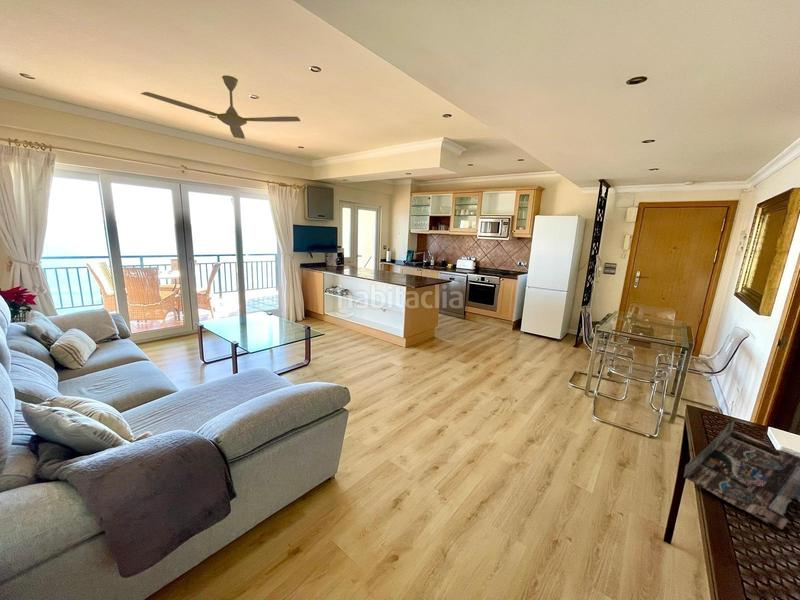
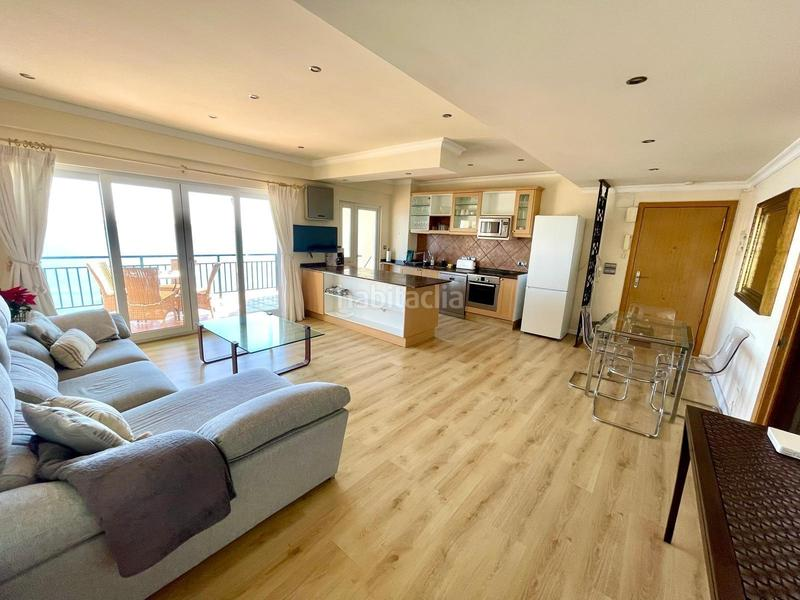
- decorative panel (753, 465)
- ceiling fan (228, 108)
